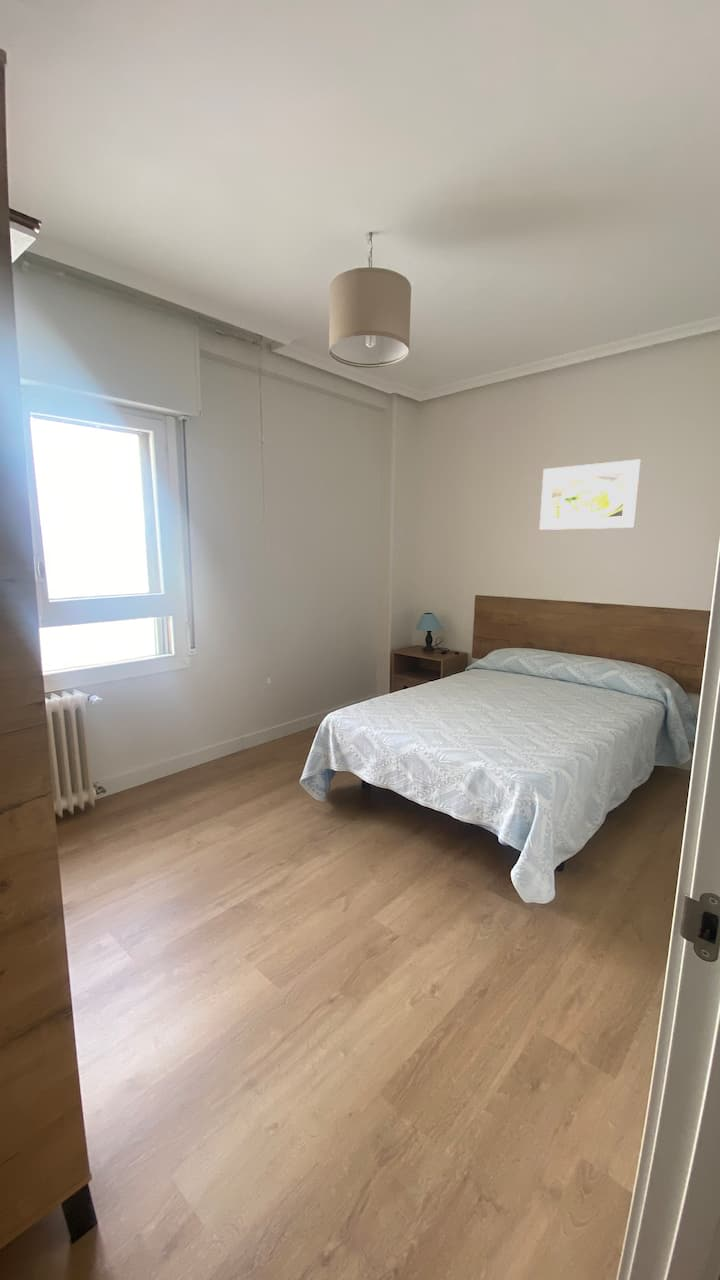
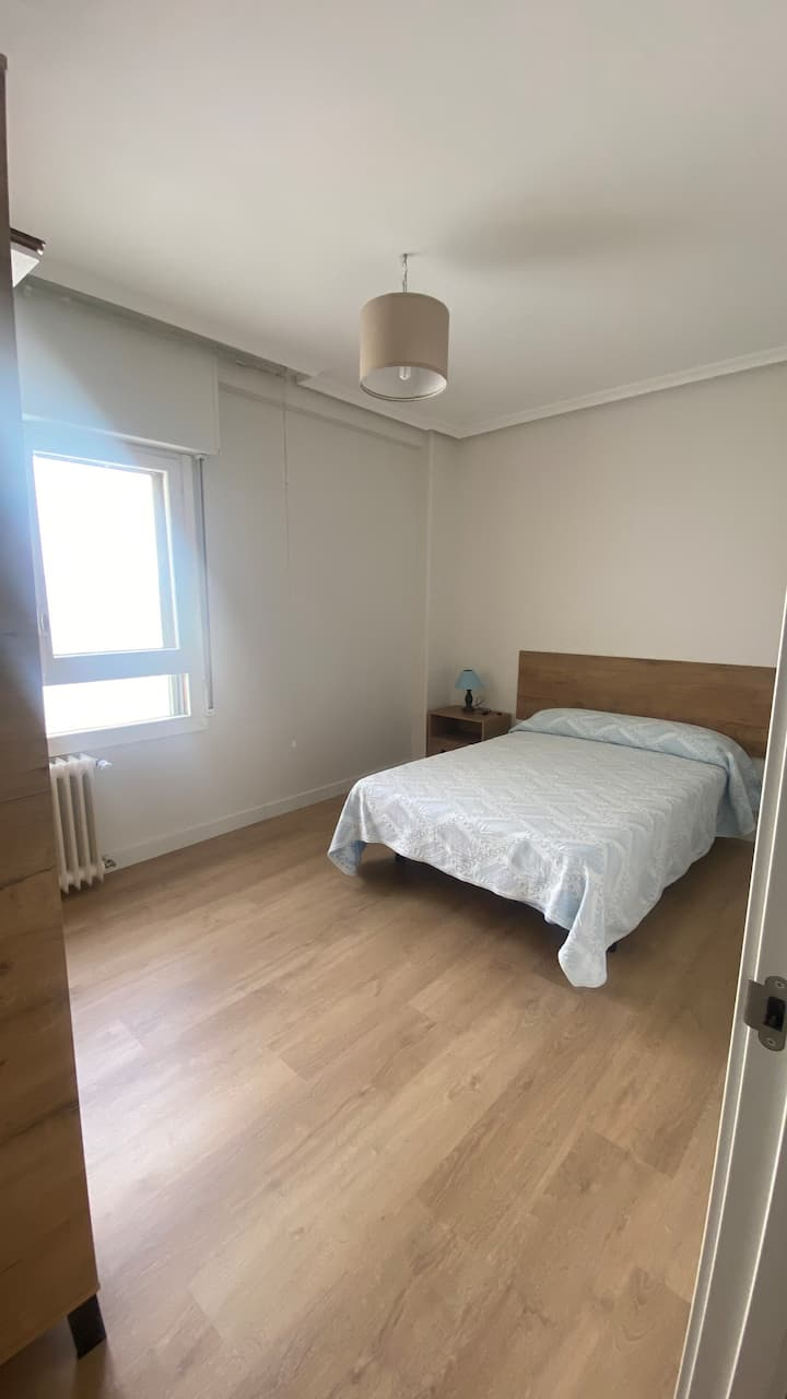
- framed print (586, 496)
